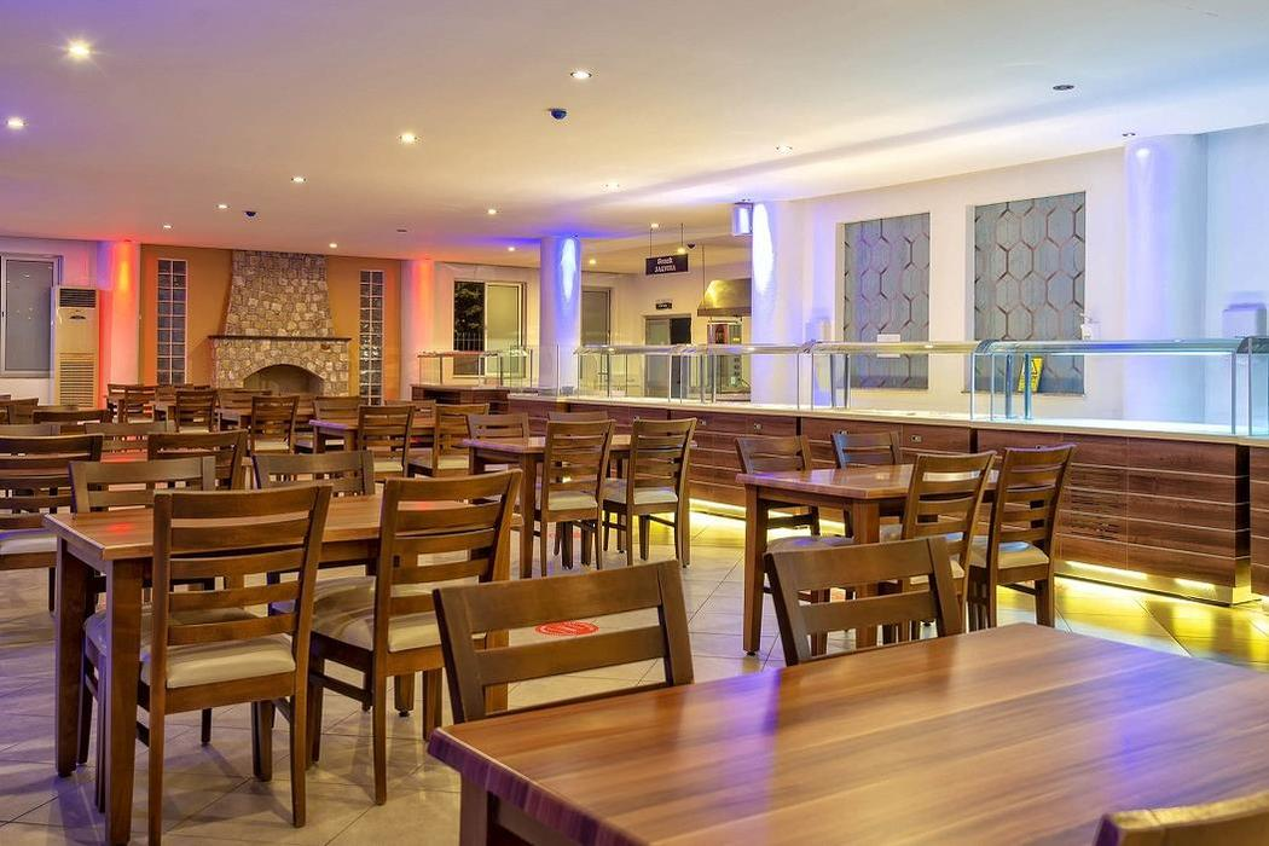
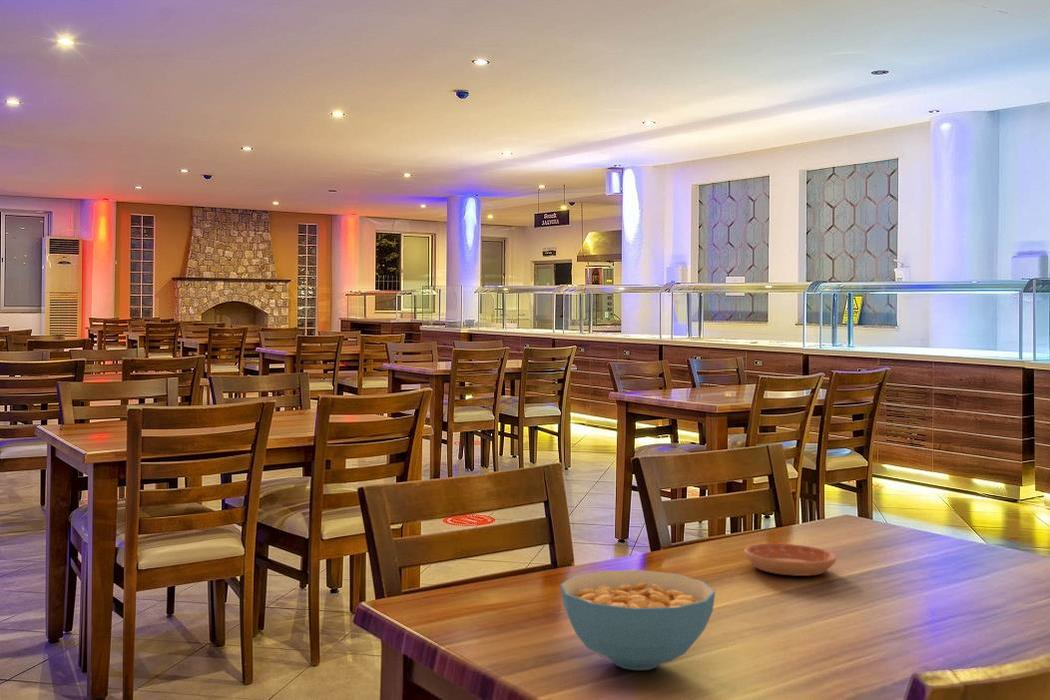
+ cereal bowl (636, 625)
+ saucer (789, 560)
